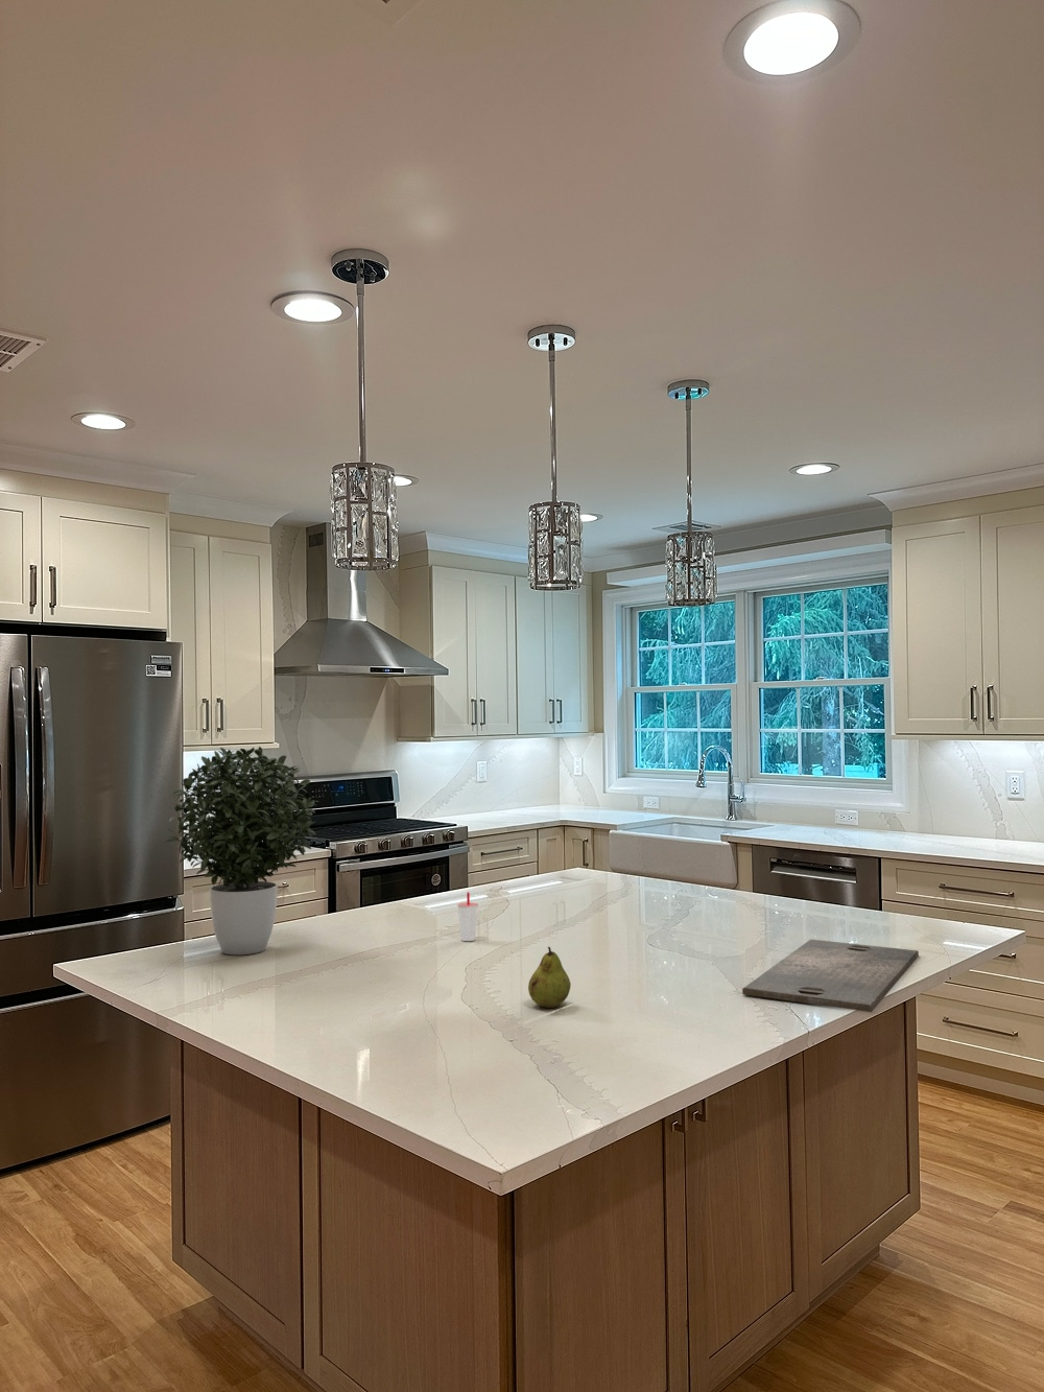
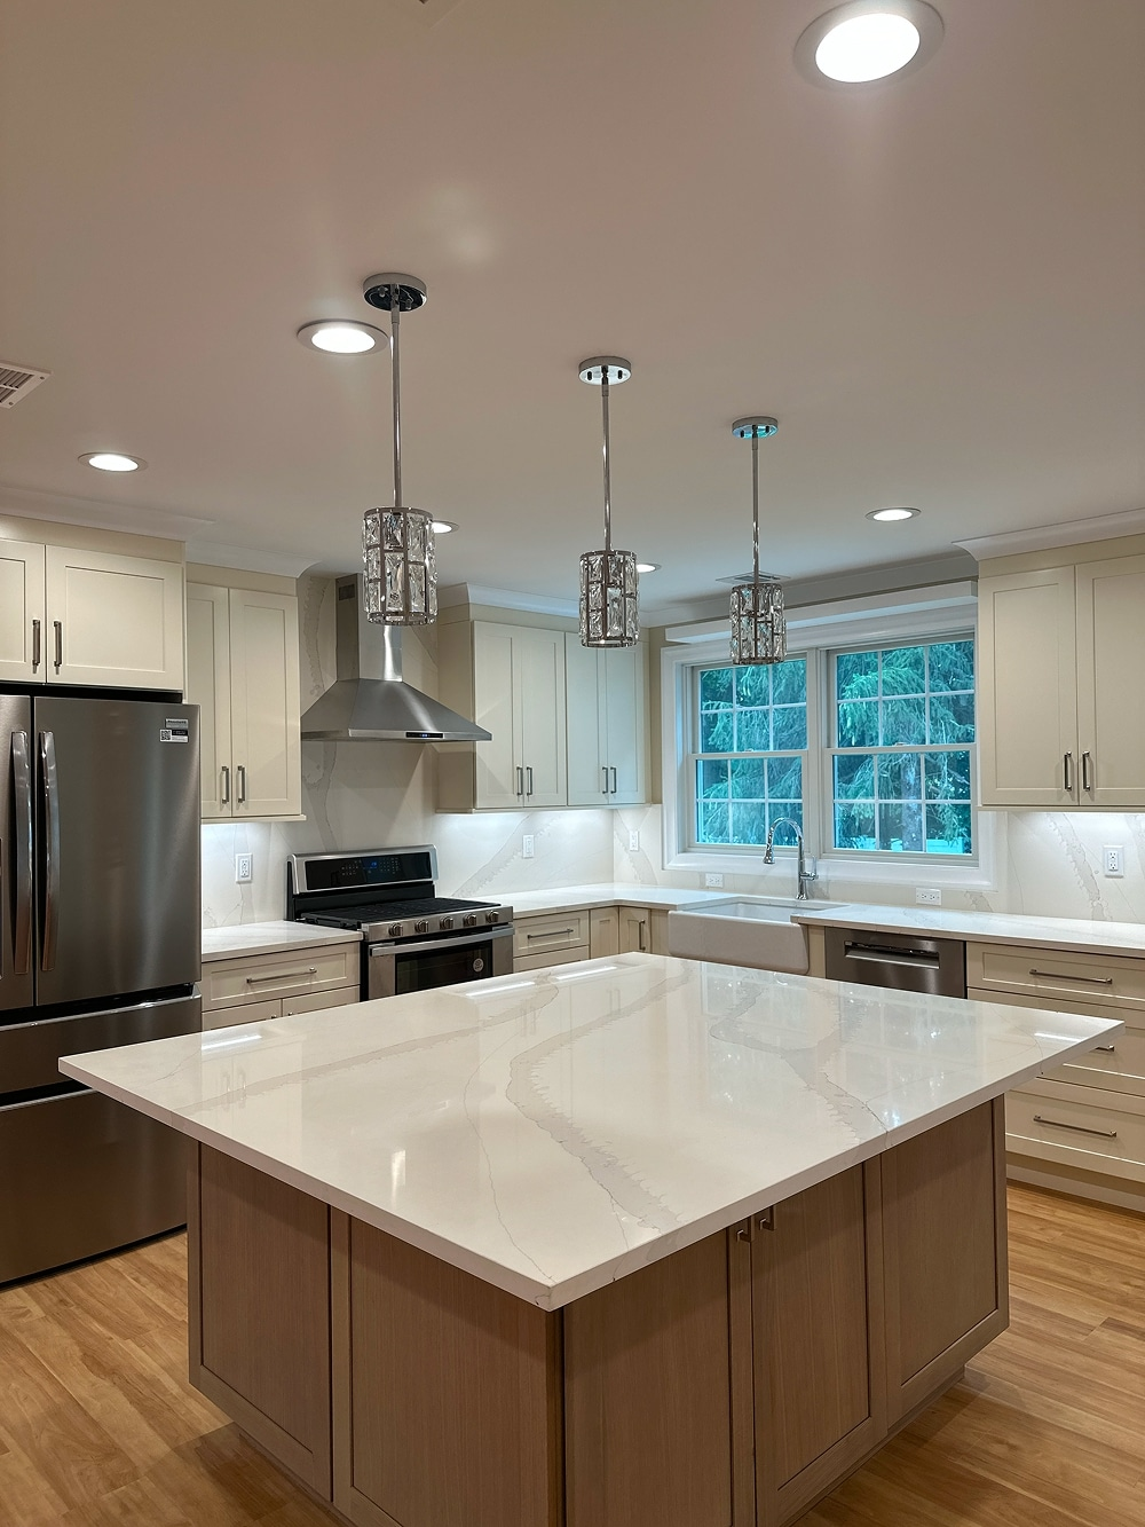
- fruit (549, 975)
- cutting board (837, 970)
- potted plant (241, 847)
- cup (467, 916)
